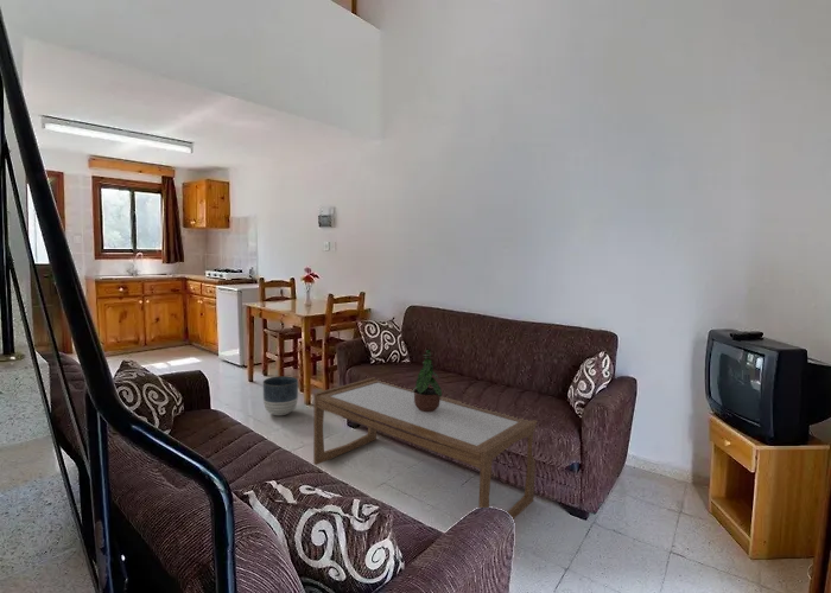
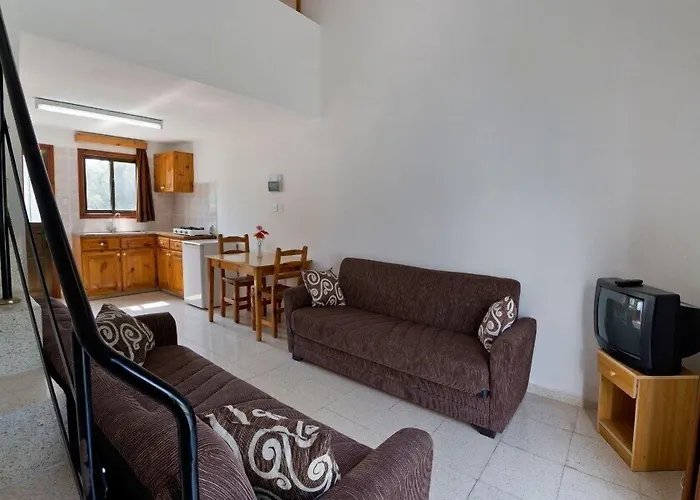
- coffee table (417, 444)
- planter (280, 397)
- potted plant (426, 376)
